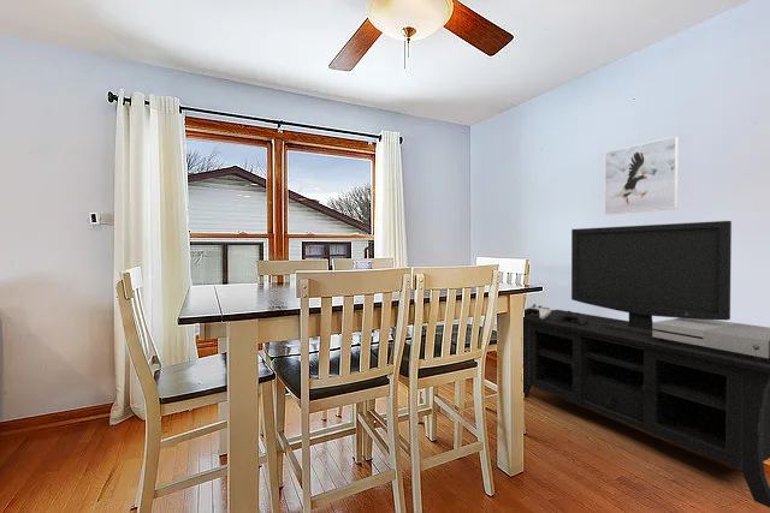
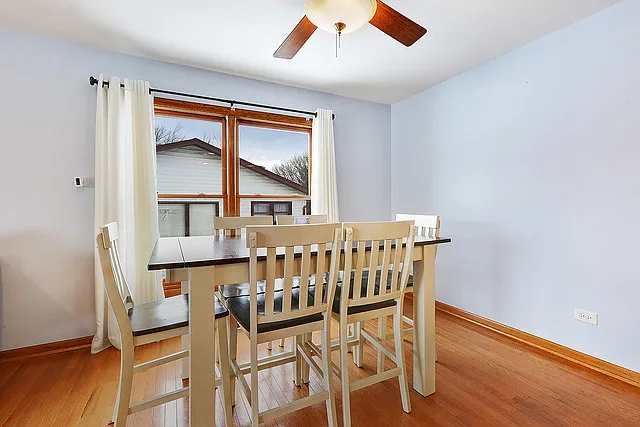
- media console (630, 328)
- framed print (638, 178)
